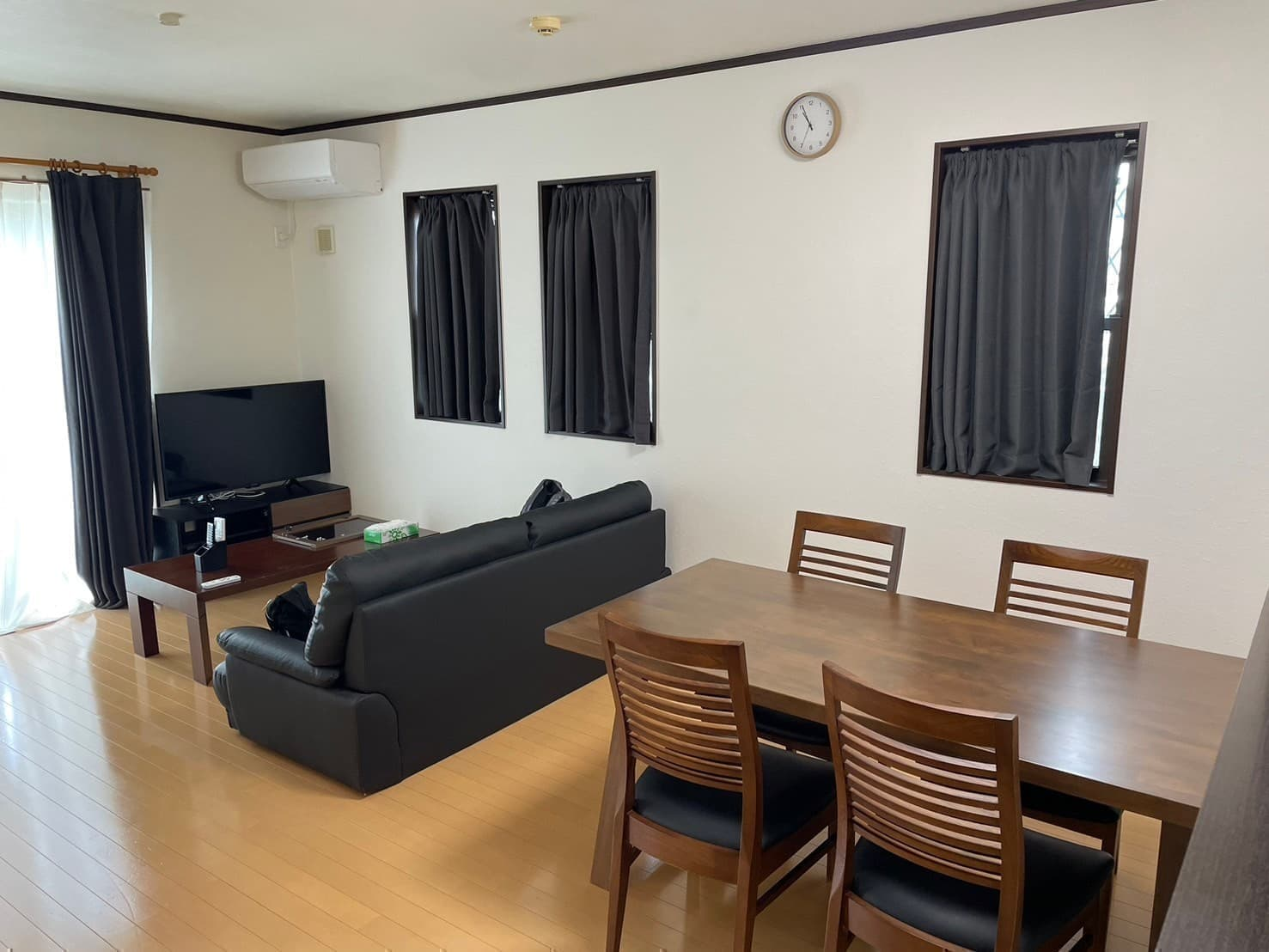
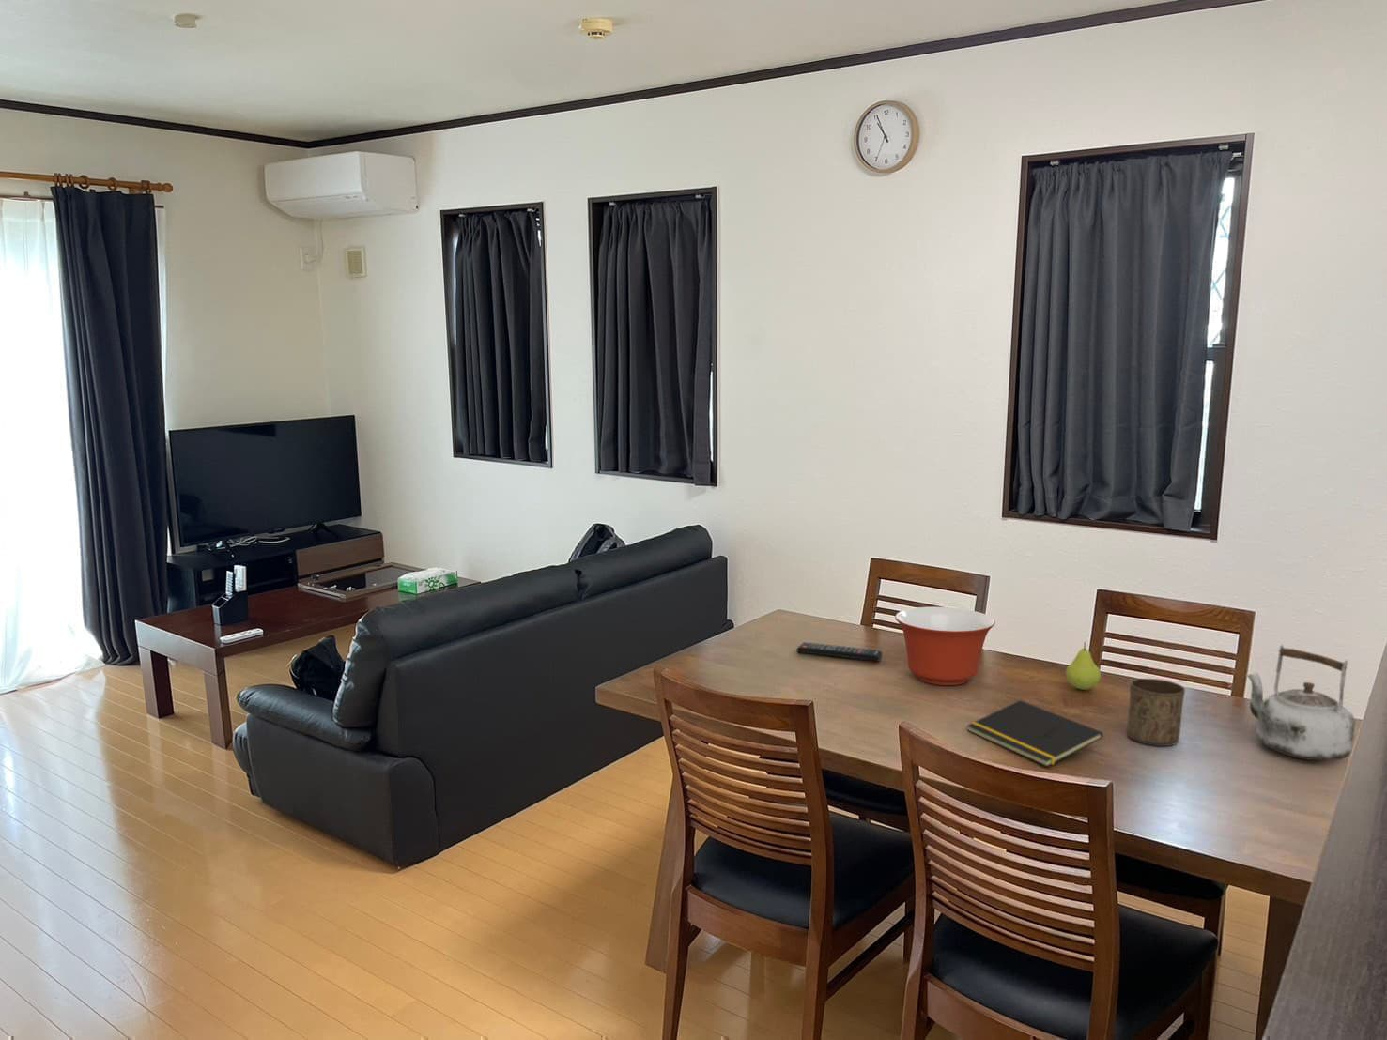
+ notepad (1033, 731)
+ mixing bowl (943, 648)
+ remote control (838, 651)
+ fruit (1083, 665)
+ cup (1155, 711)
+ kettle (1296, 698)
